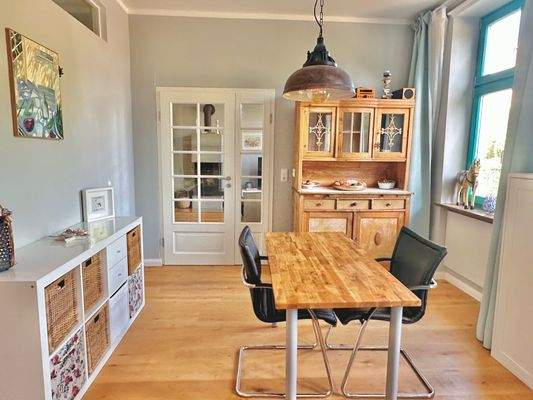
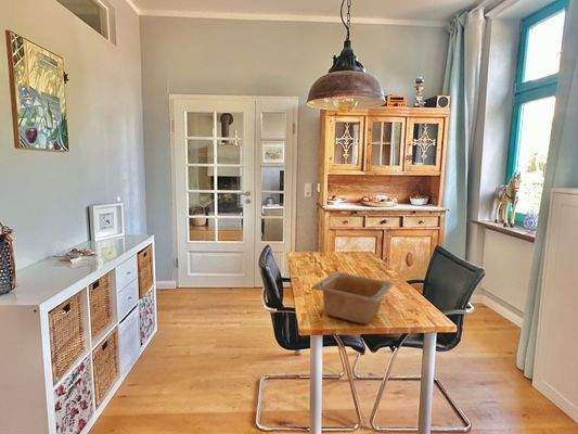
+ serving bowl (354, 298)
